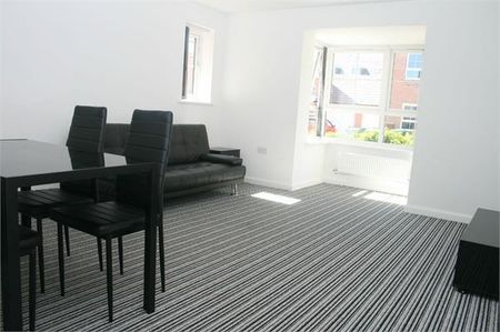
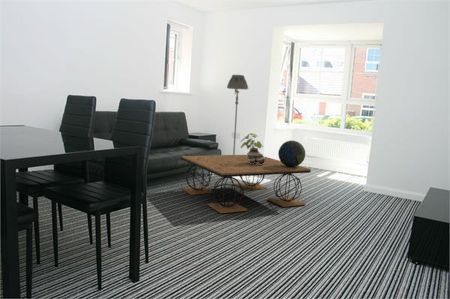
+ decorative sphere (291, 153)
+ coffee table (241, 178)
+ floor lamp (235, 123)
+ potted plant (252, 148)
